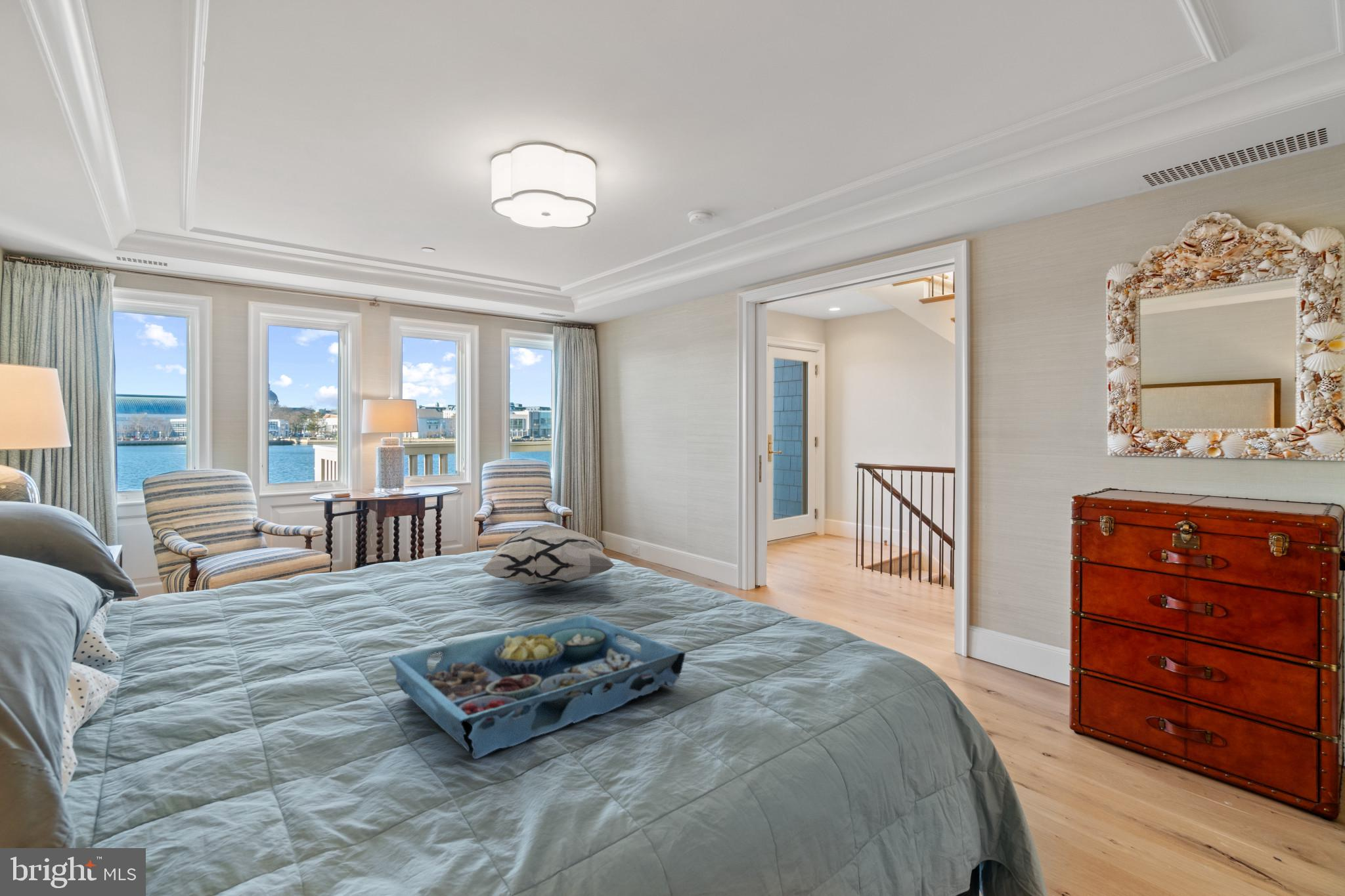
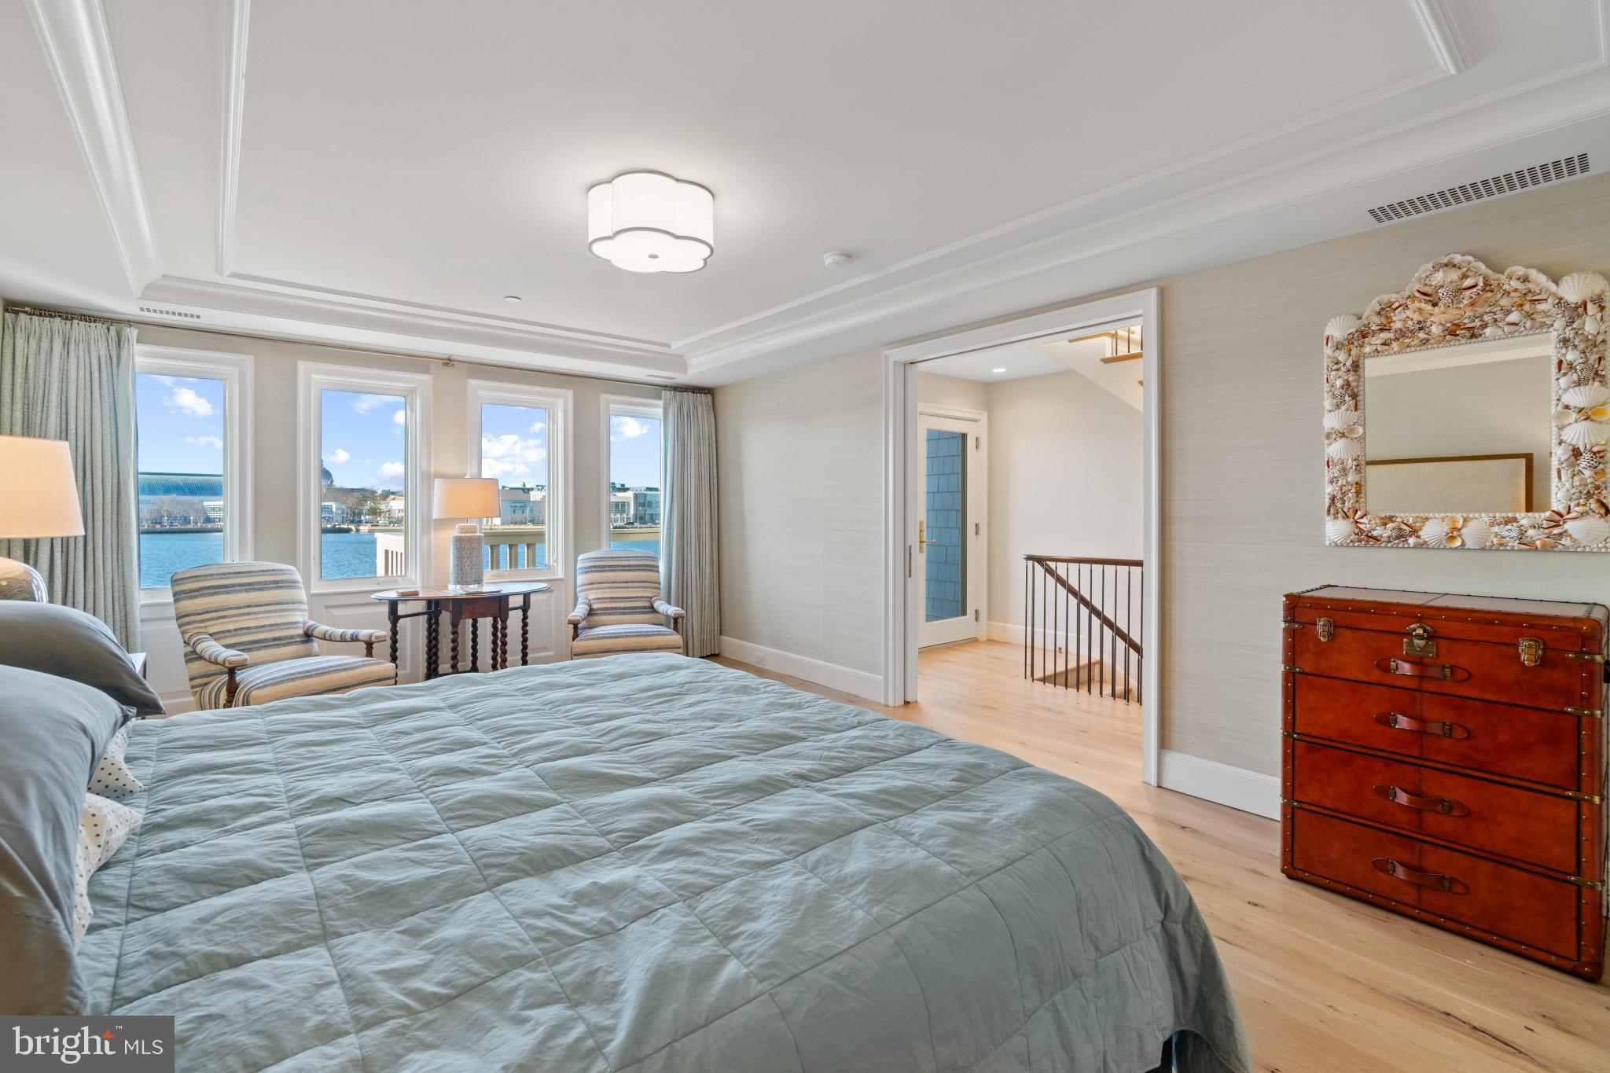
- serving tray (539, 669)
- decorative pillow (550, 555)
